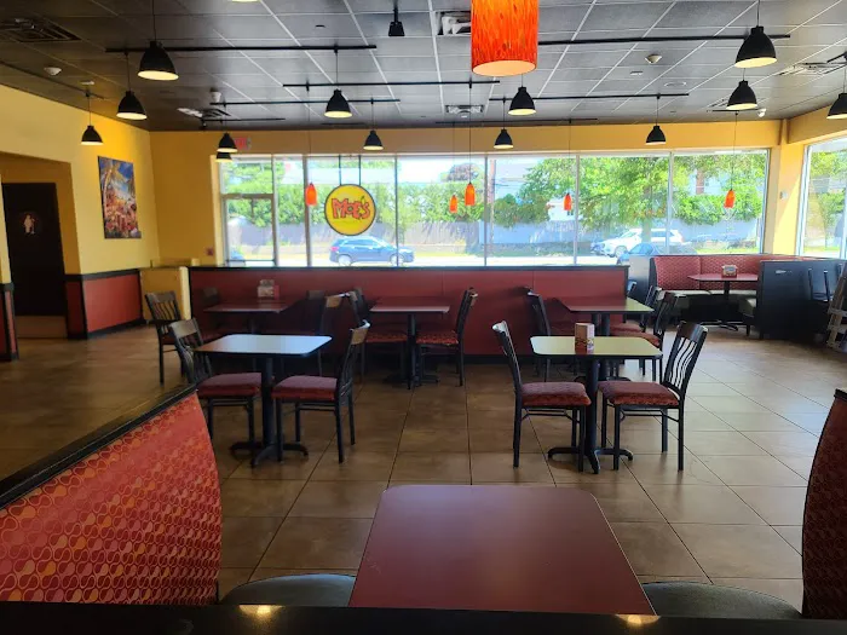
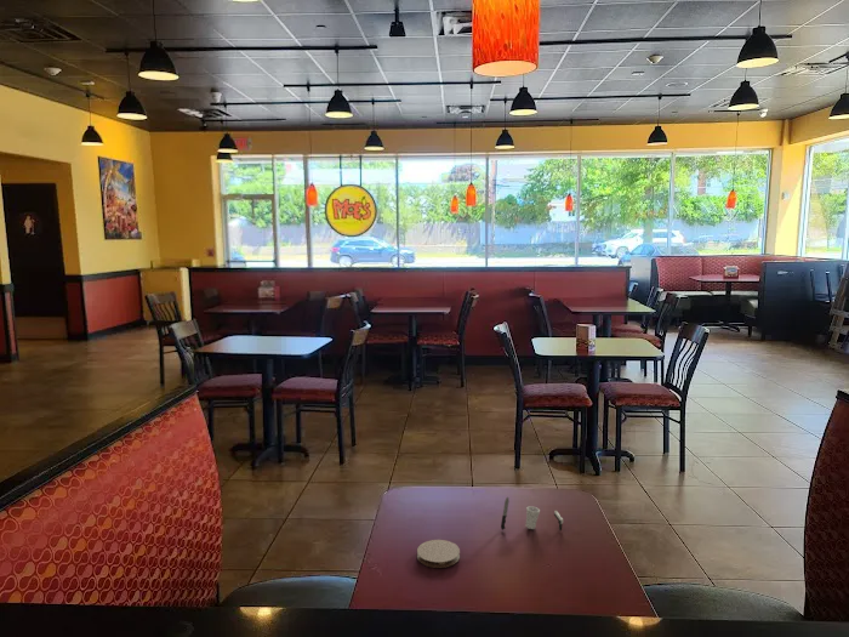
+ coaster (438, 553)
+ cup (530, 512)
